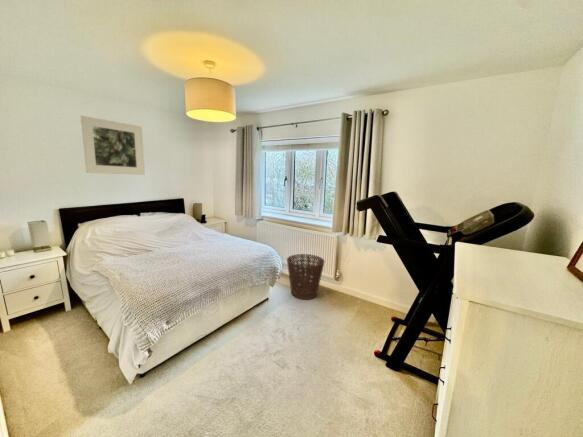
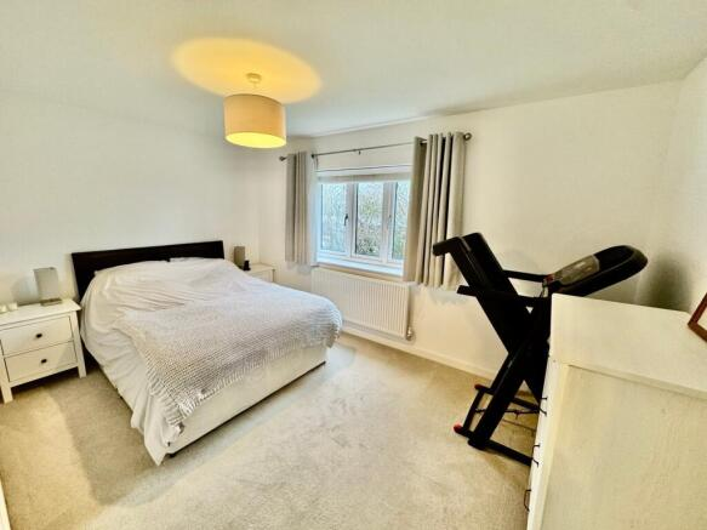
- basket (304, 276)
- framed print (115, 148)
